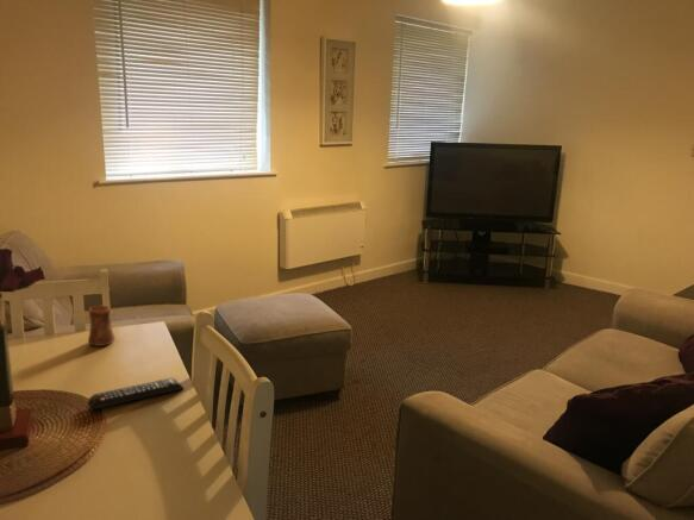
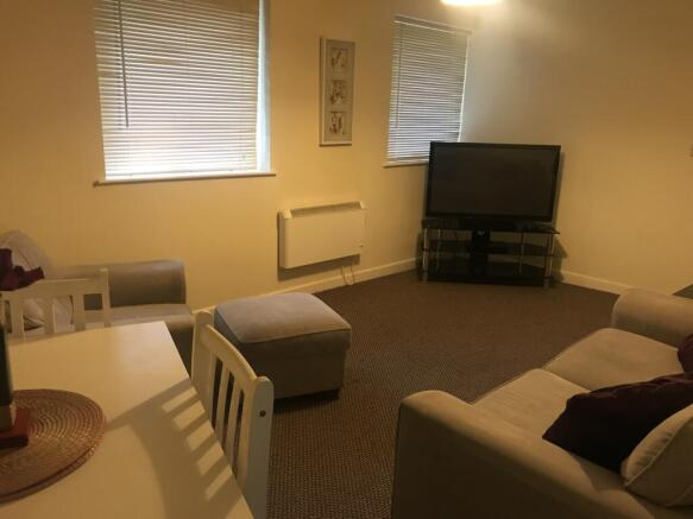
- cup (100, 325)
- remote control (137, 393)
